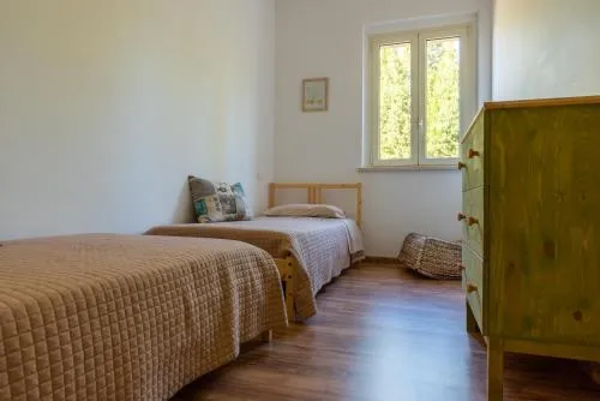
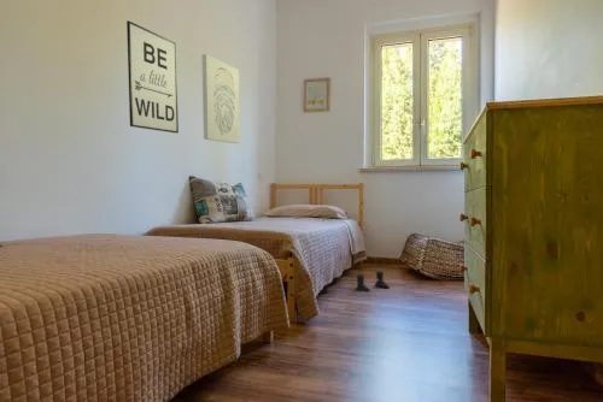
+ boots (375, 283)
+ wall art (154, 81)
+ wall art (222, 102)
